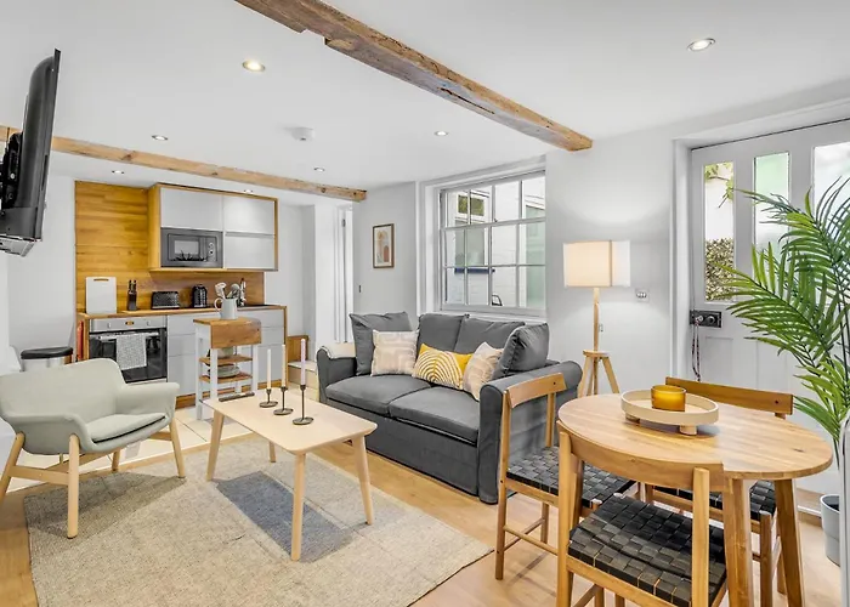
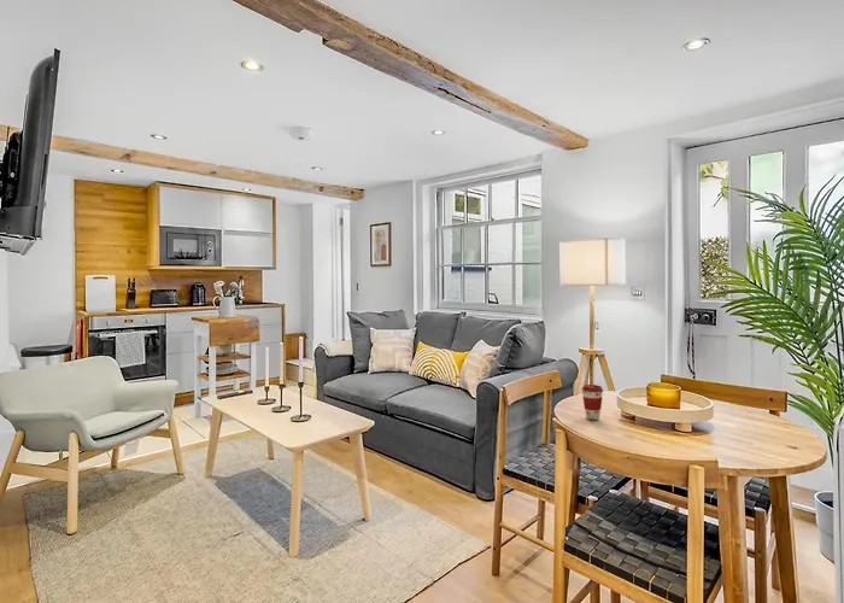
+ coffee cup (592, 402)
